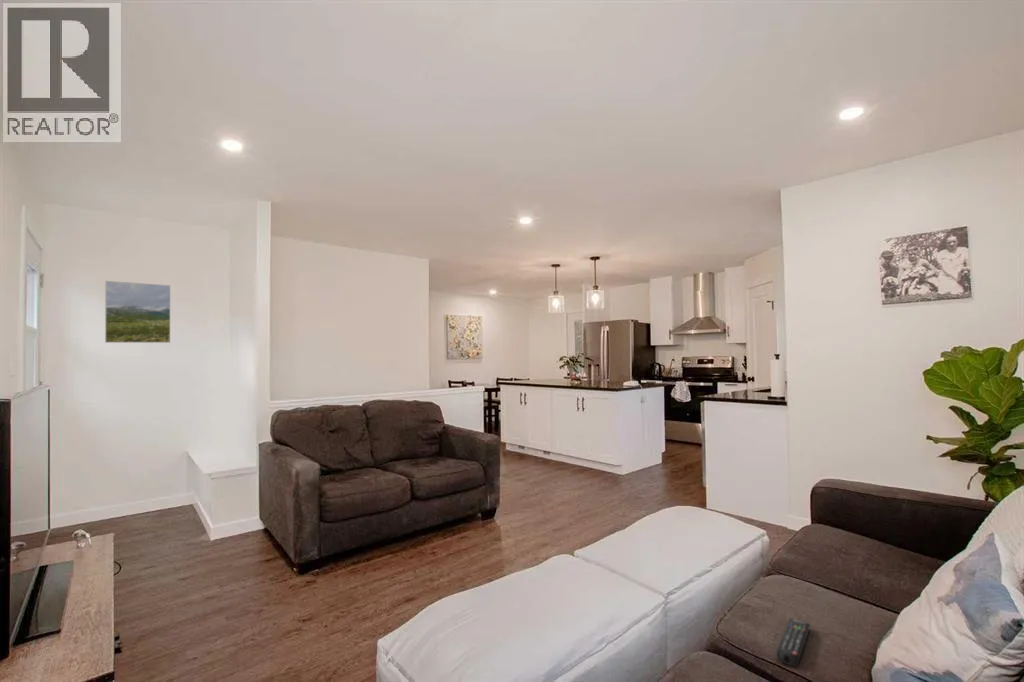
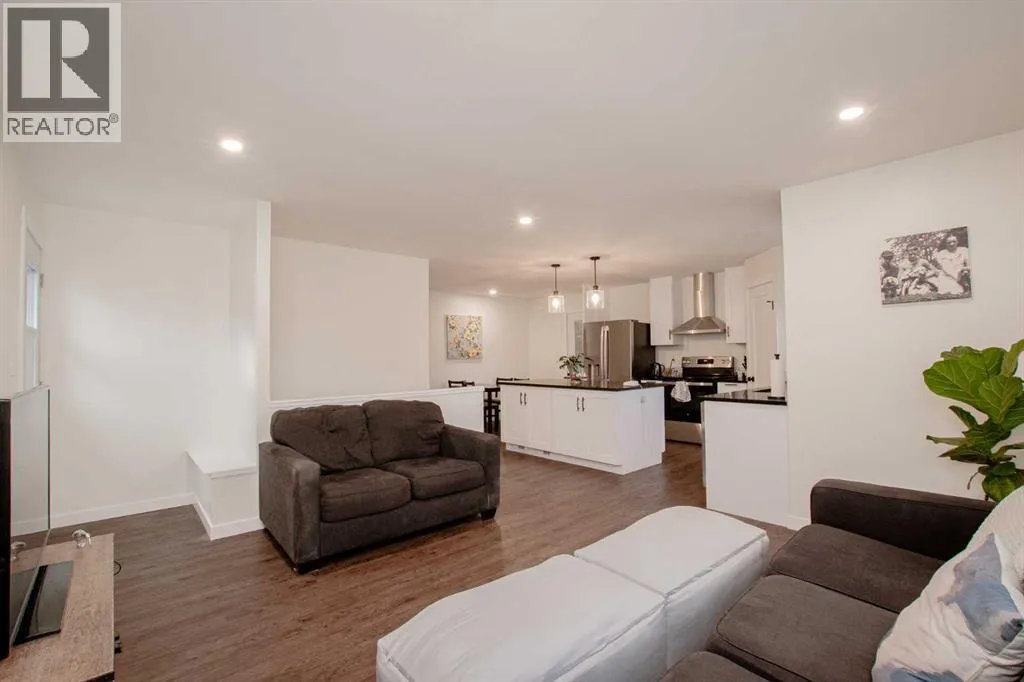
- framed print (138, 312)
- remote control (794, 639)
